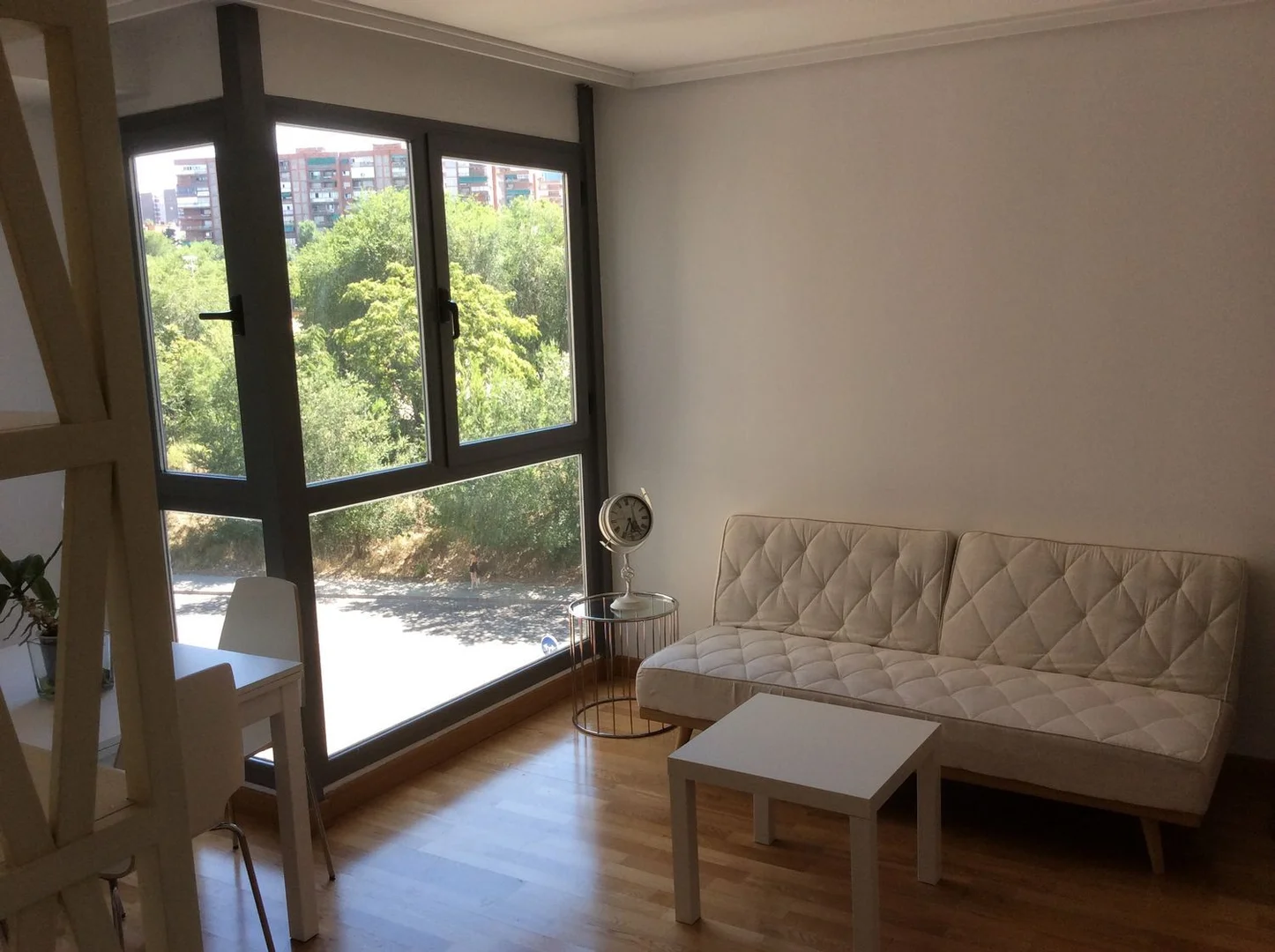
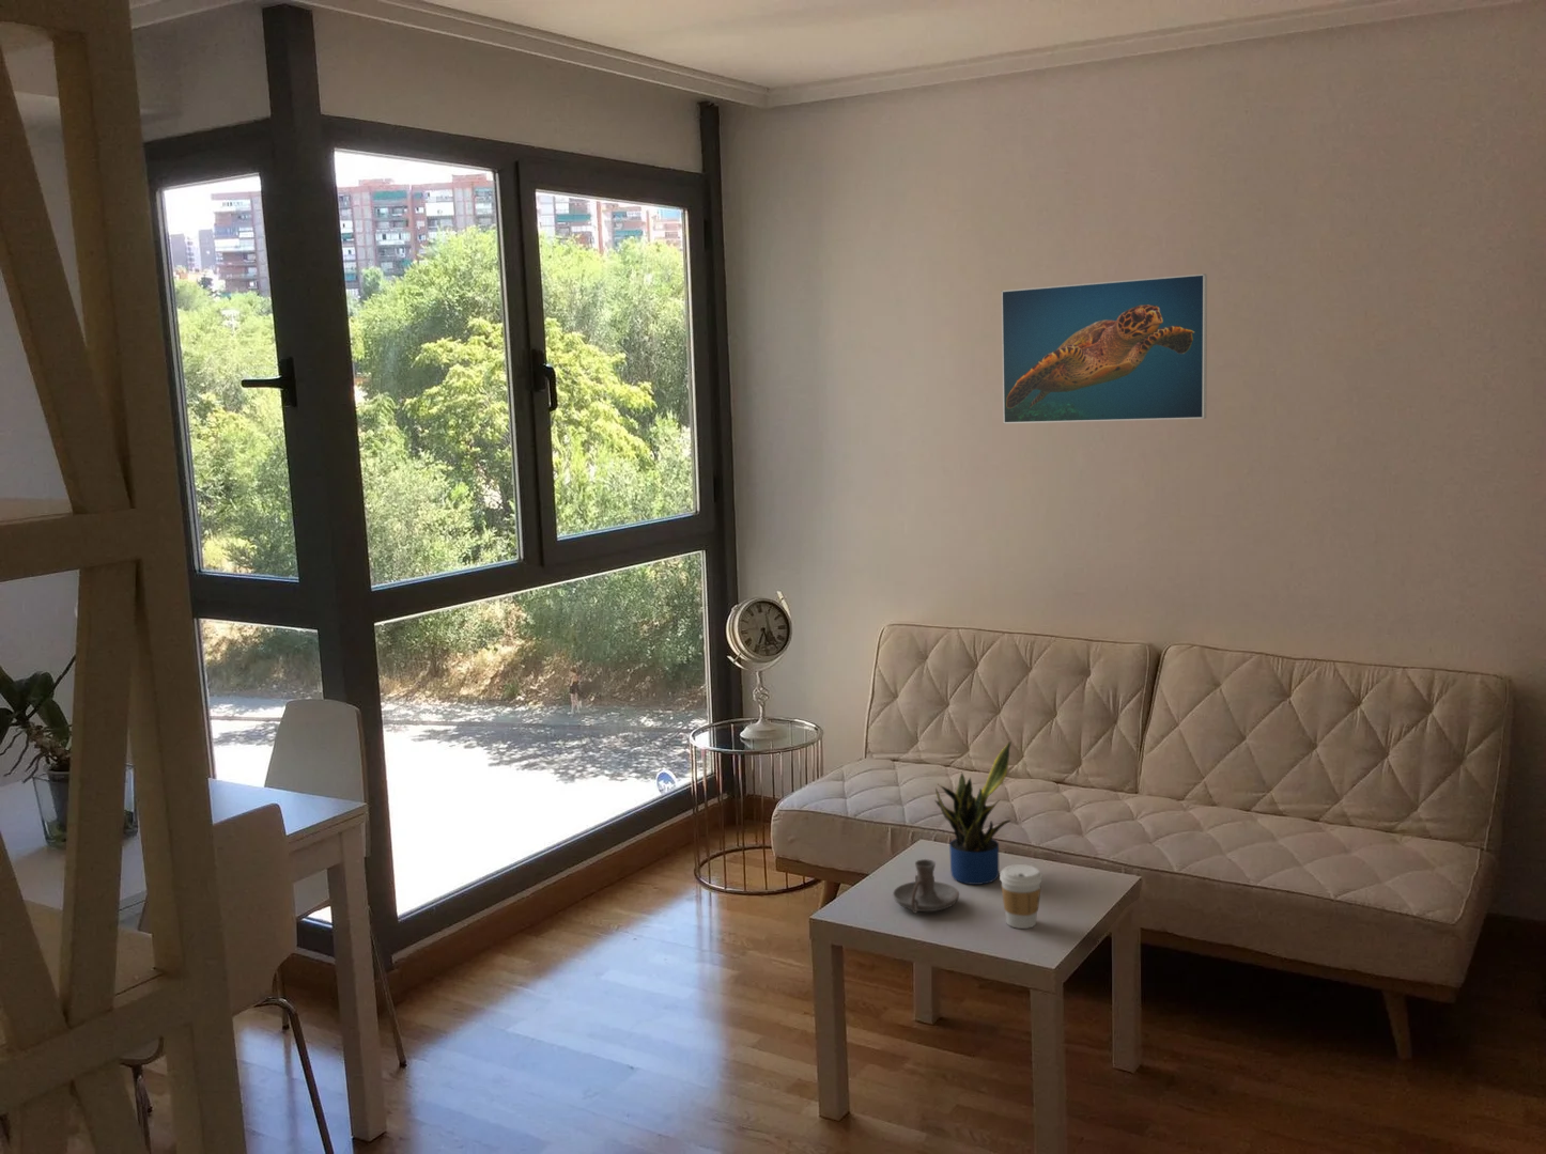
+ potted plant (976, 810)
+ coffee cup (1021, 896)
+ candle holder (924, 886)
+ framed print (1100, 352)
